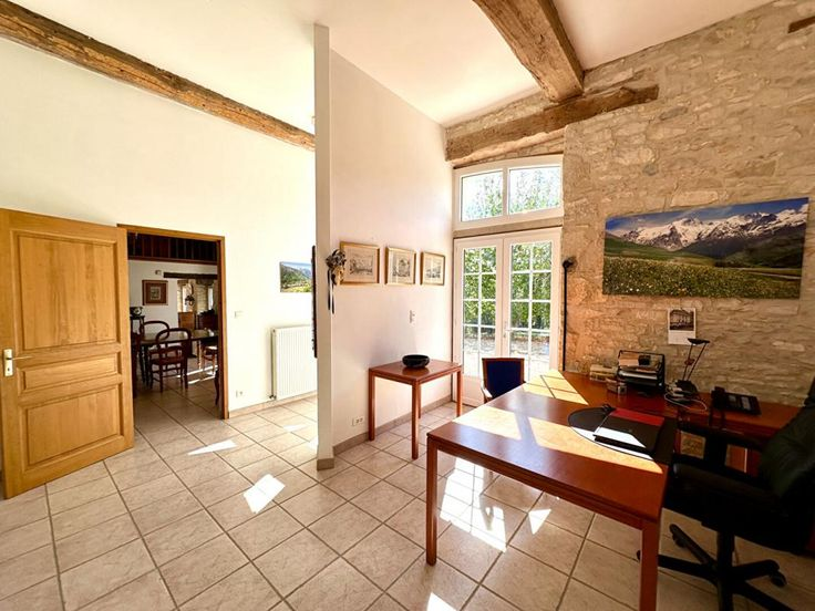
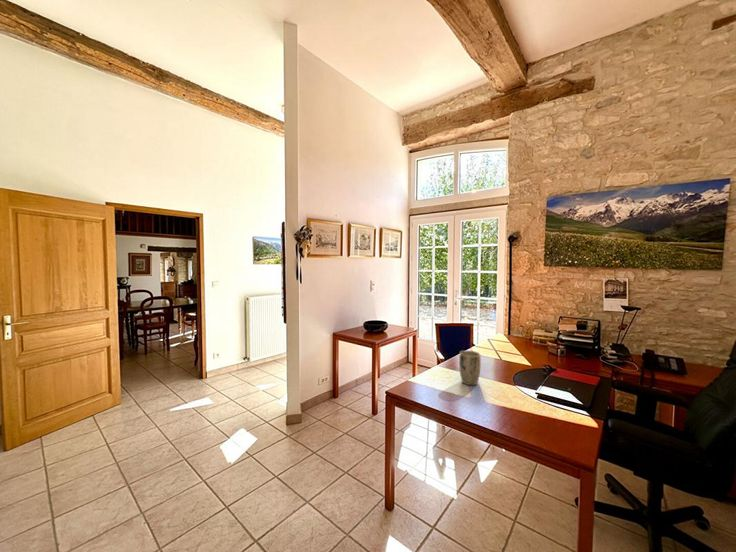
+ plant pot (469, 368)
